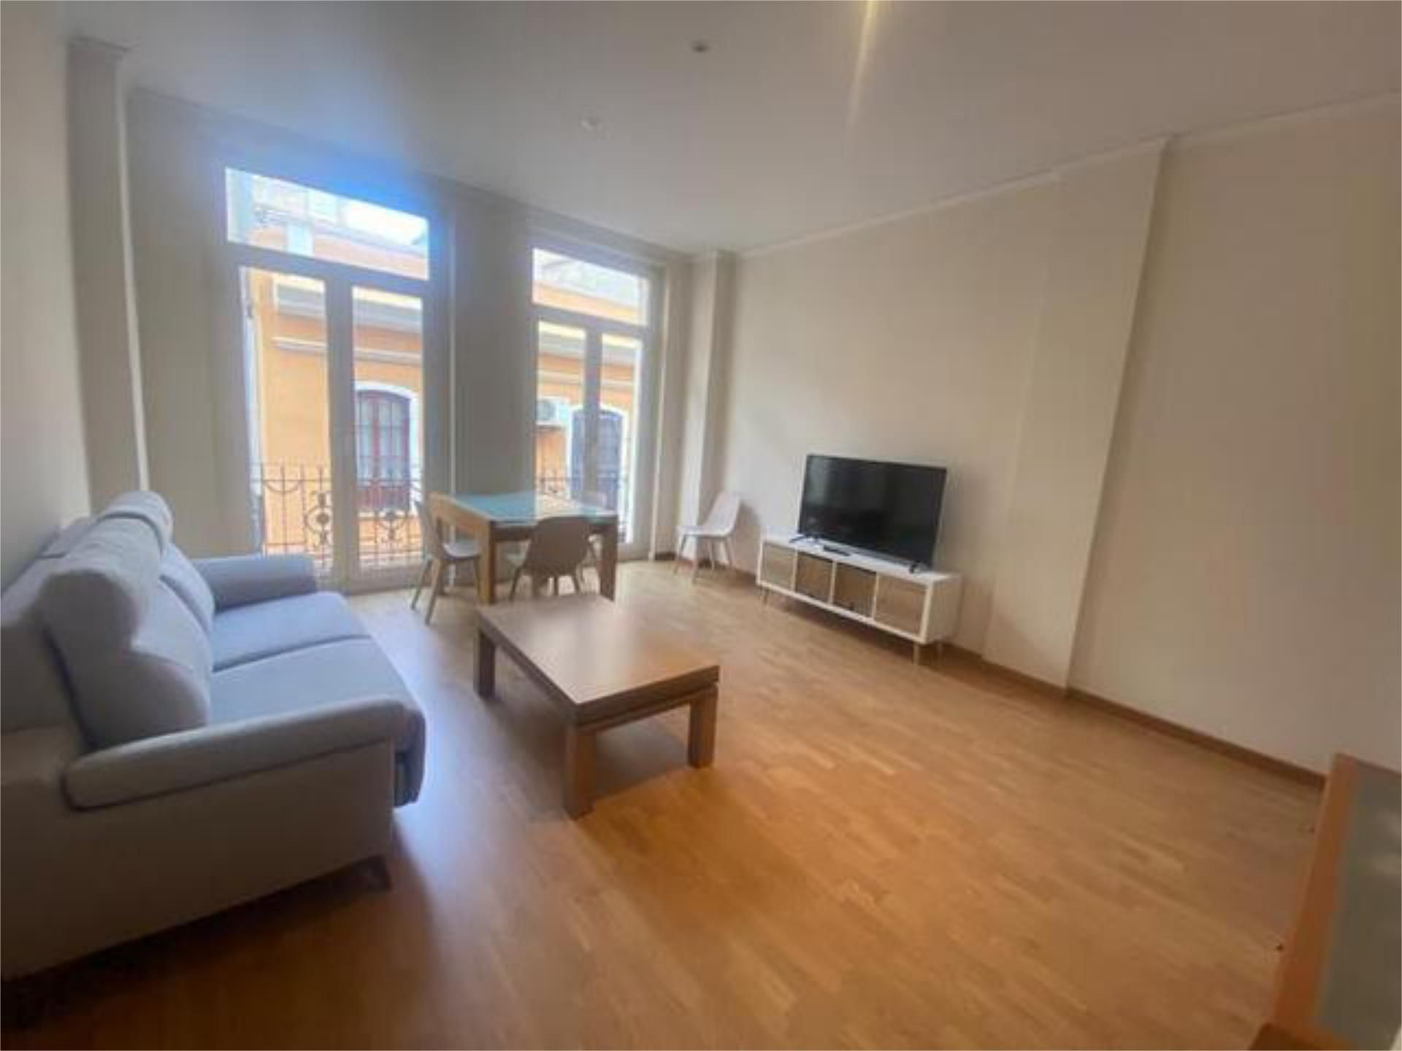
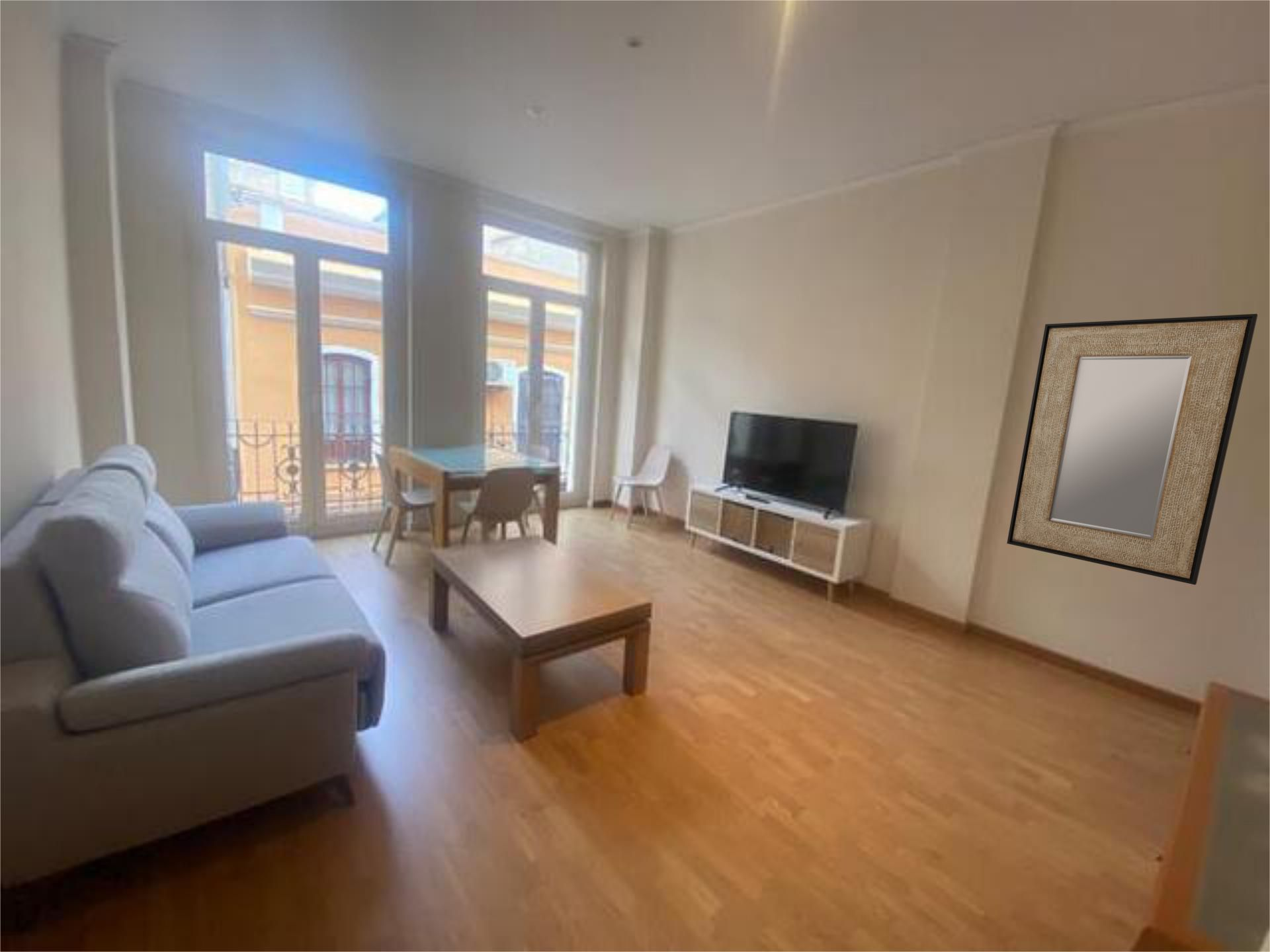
+ home mirror (1115, 444)
